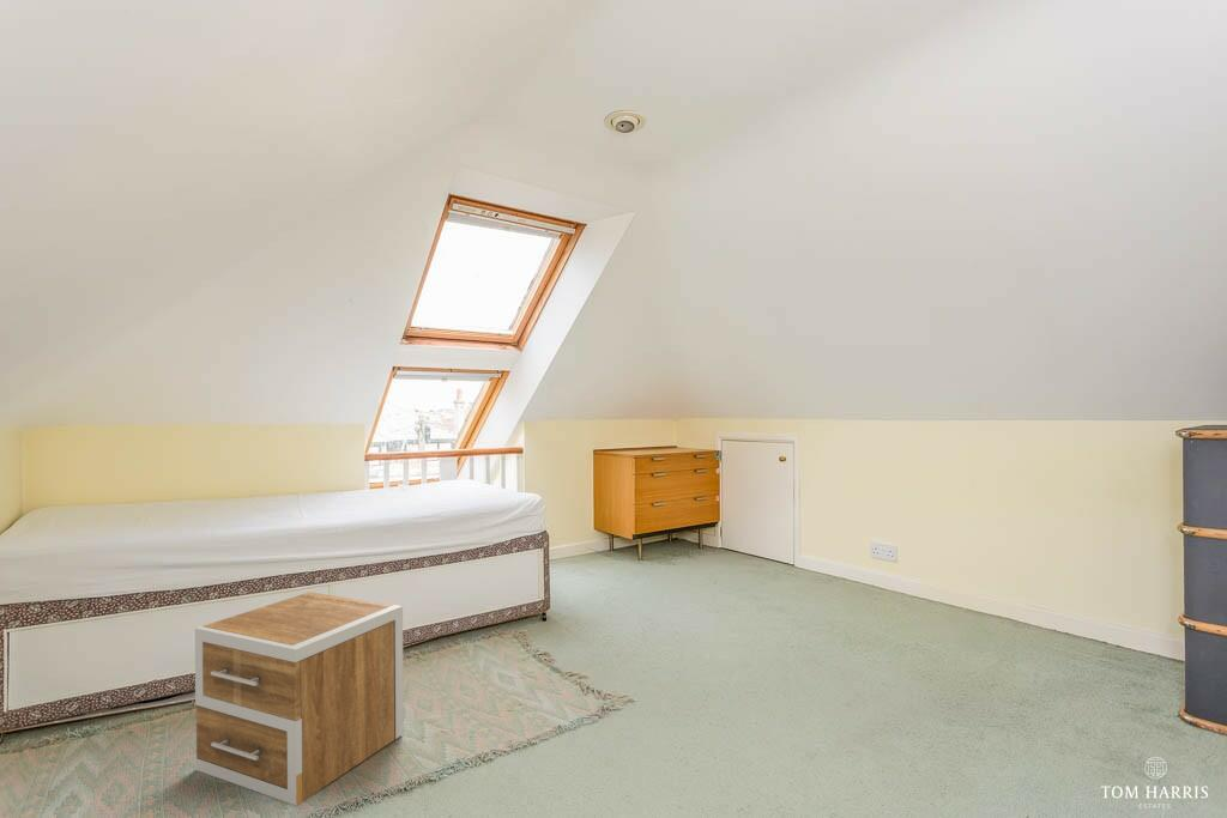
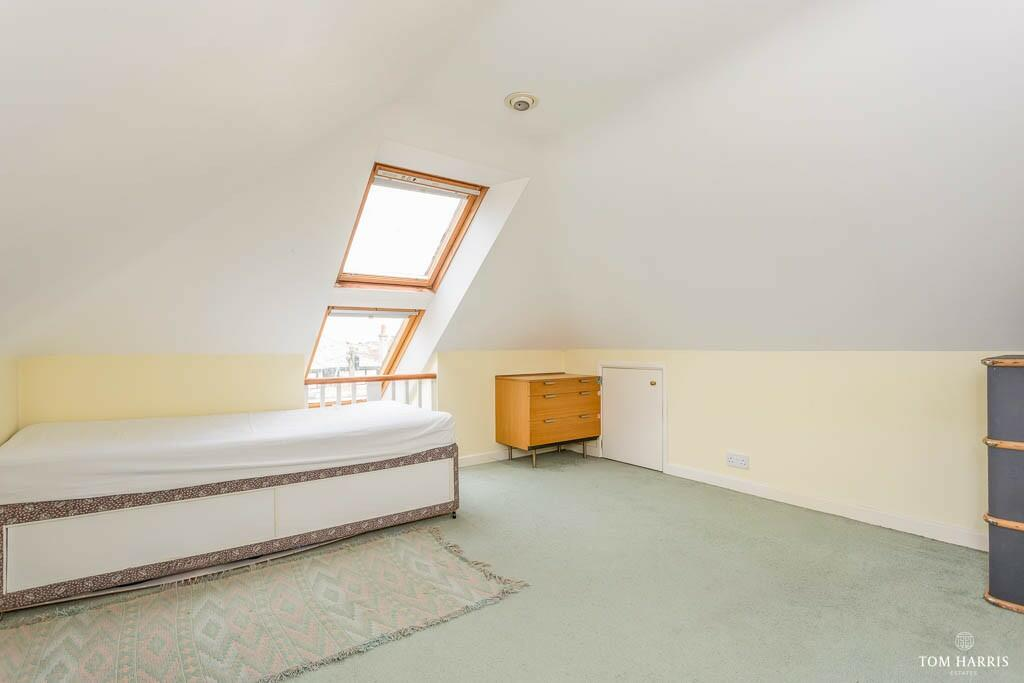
- nightstand (304, 684)
